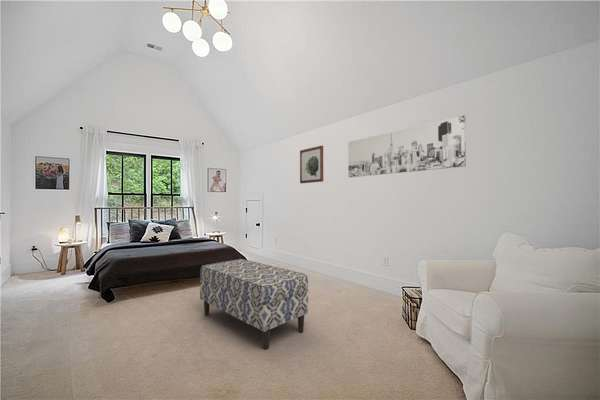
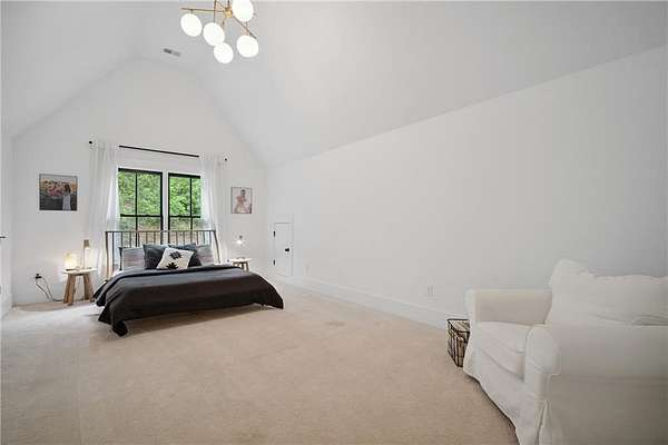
- wall art (311, 165)
- wall art (396, 152)
- bench (250, 295)
